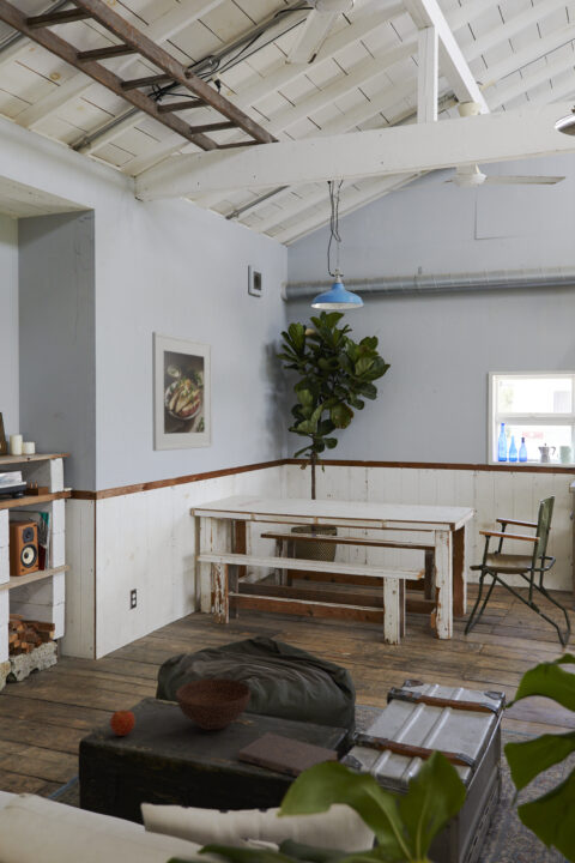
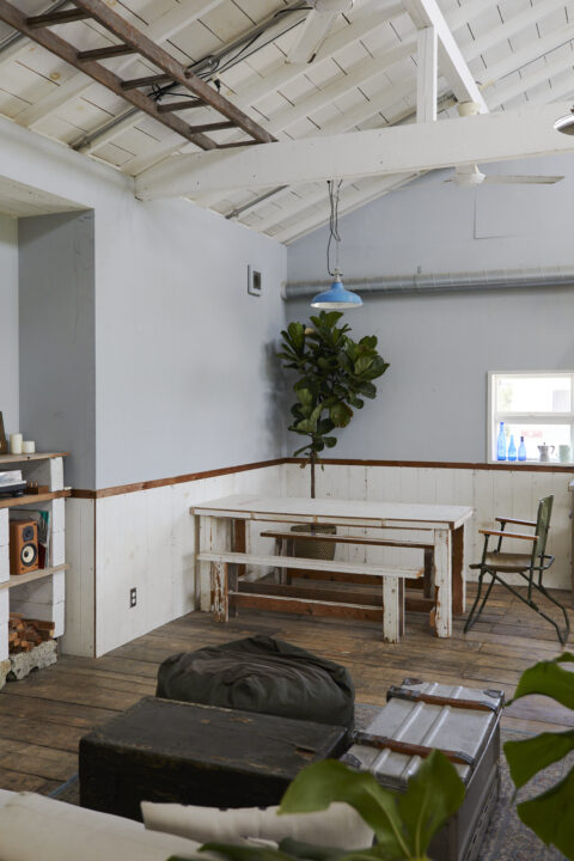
- bowl (213, 707)
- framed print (183, 393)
- apple (122, 722)
- book (288, 755)
